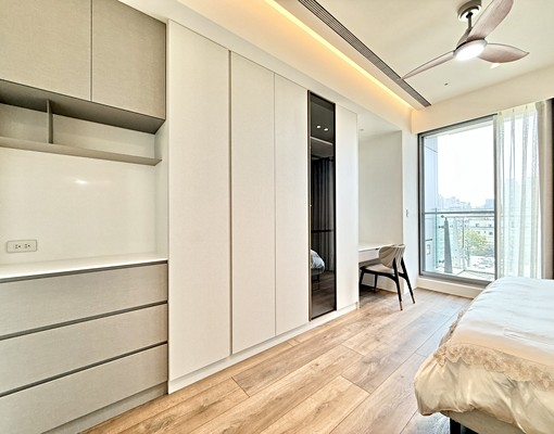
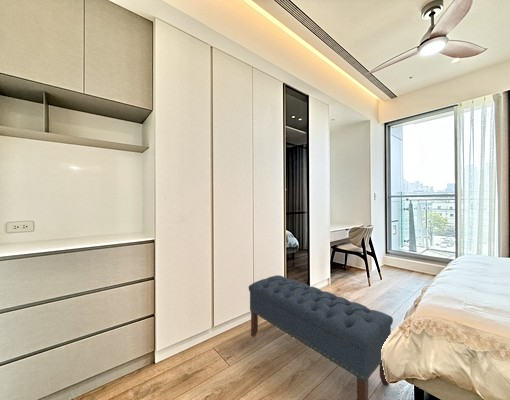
+ bench (309, 325)
